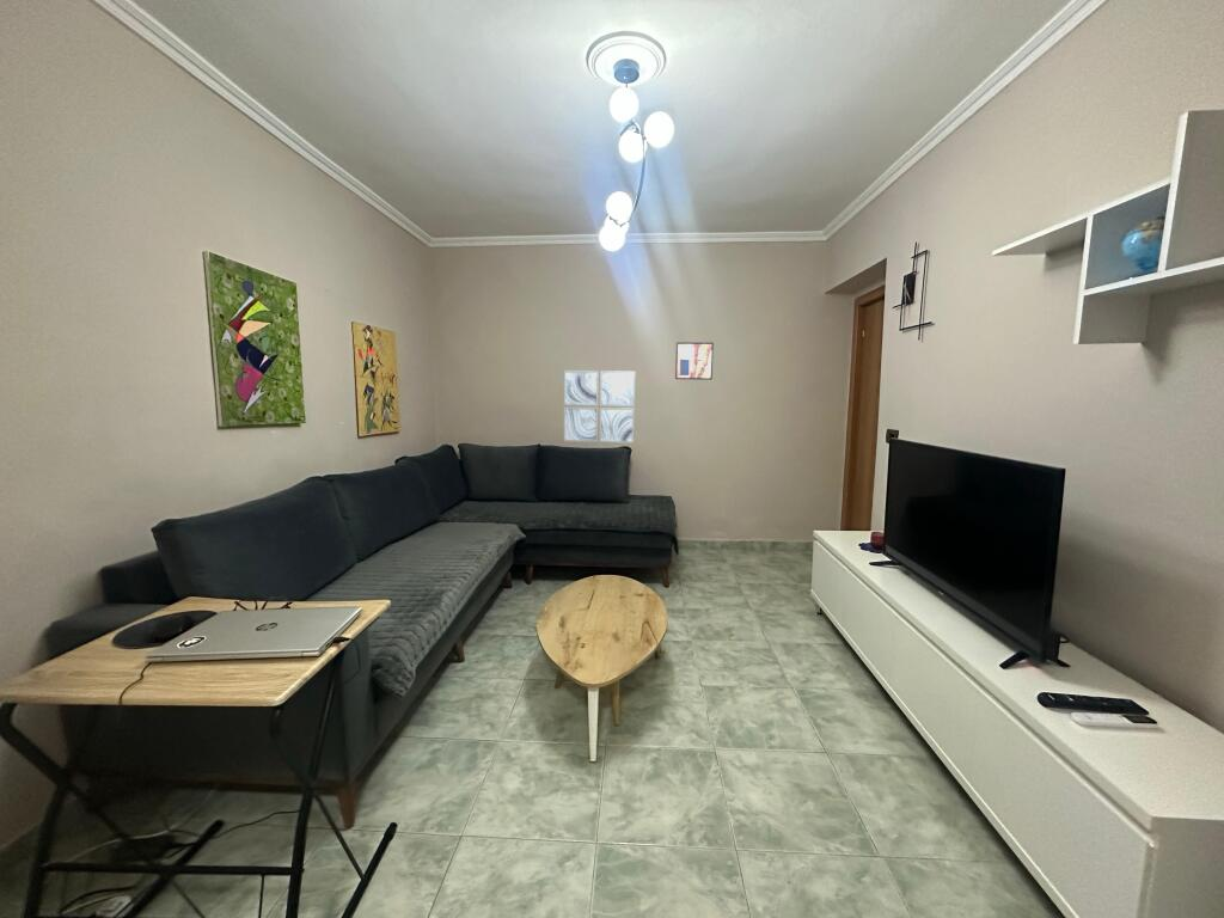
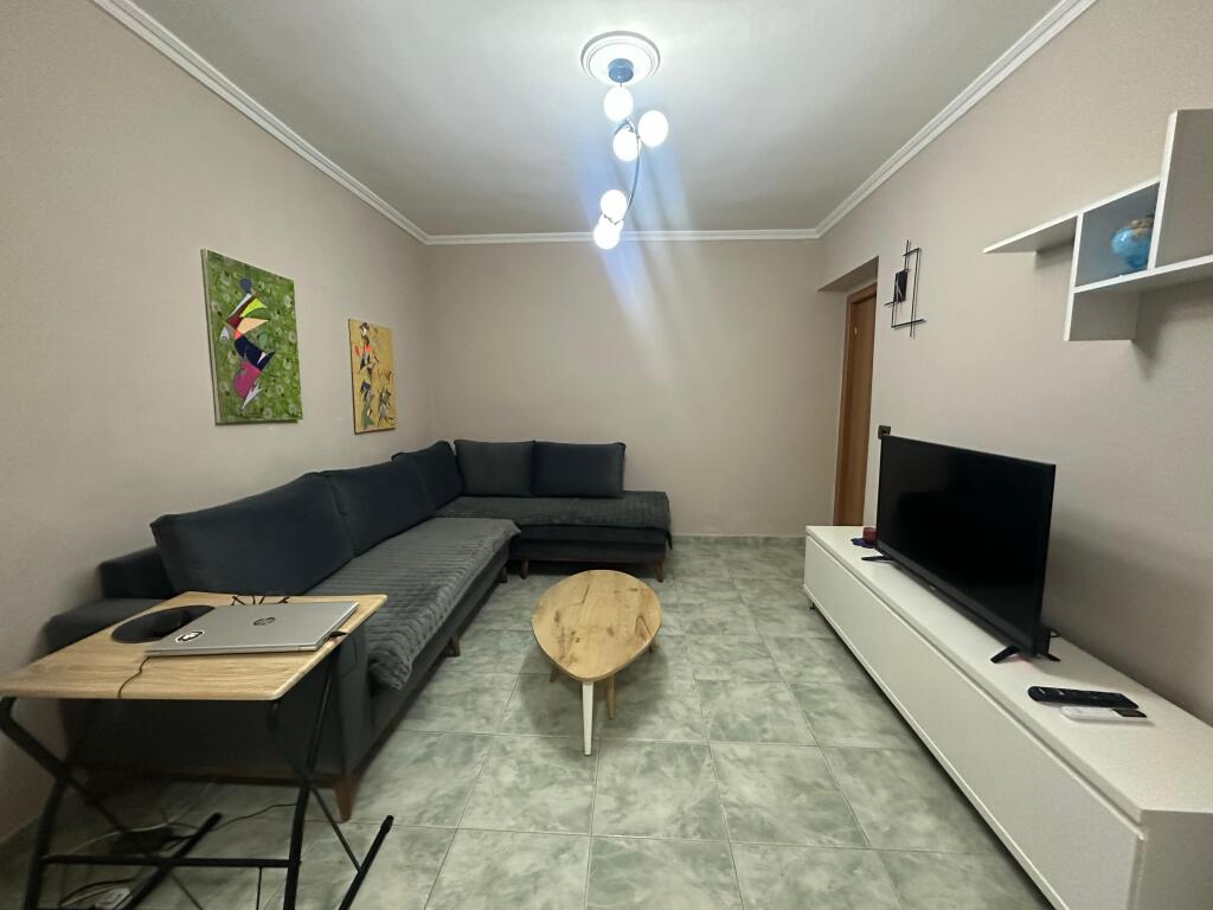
- wall art (693, 361)
- wall art (598, 408)
